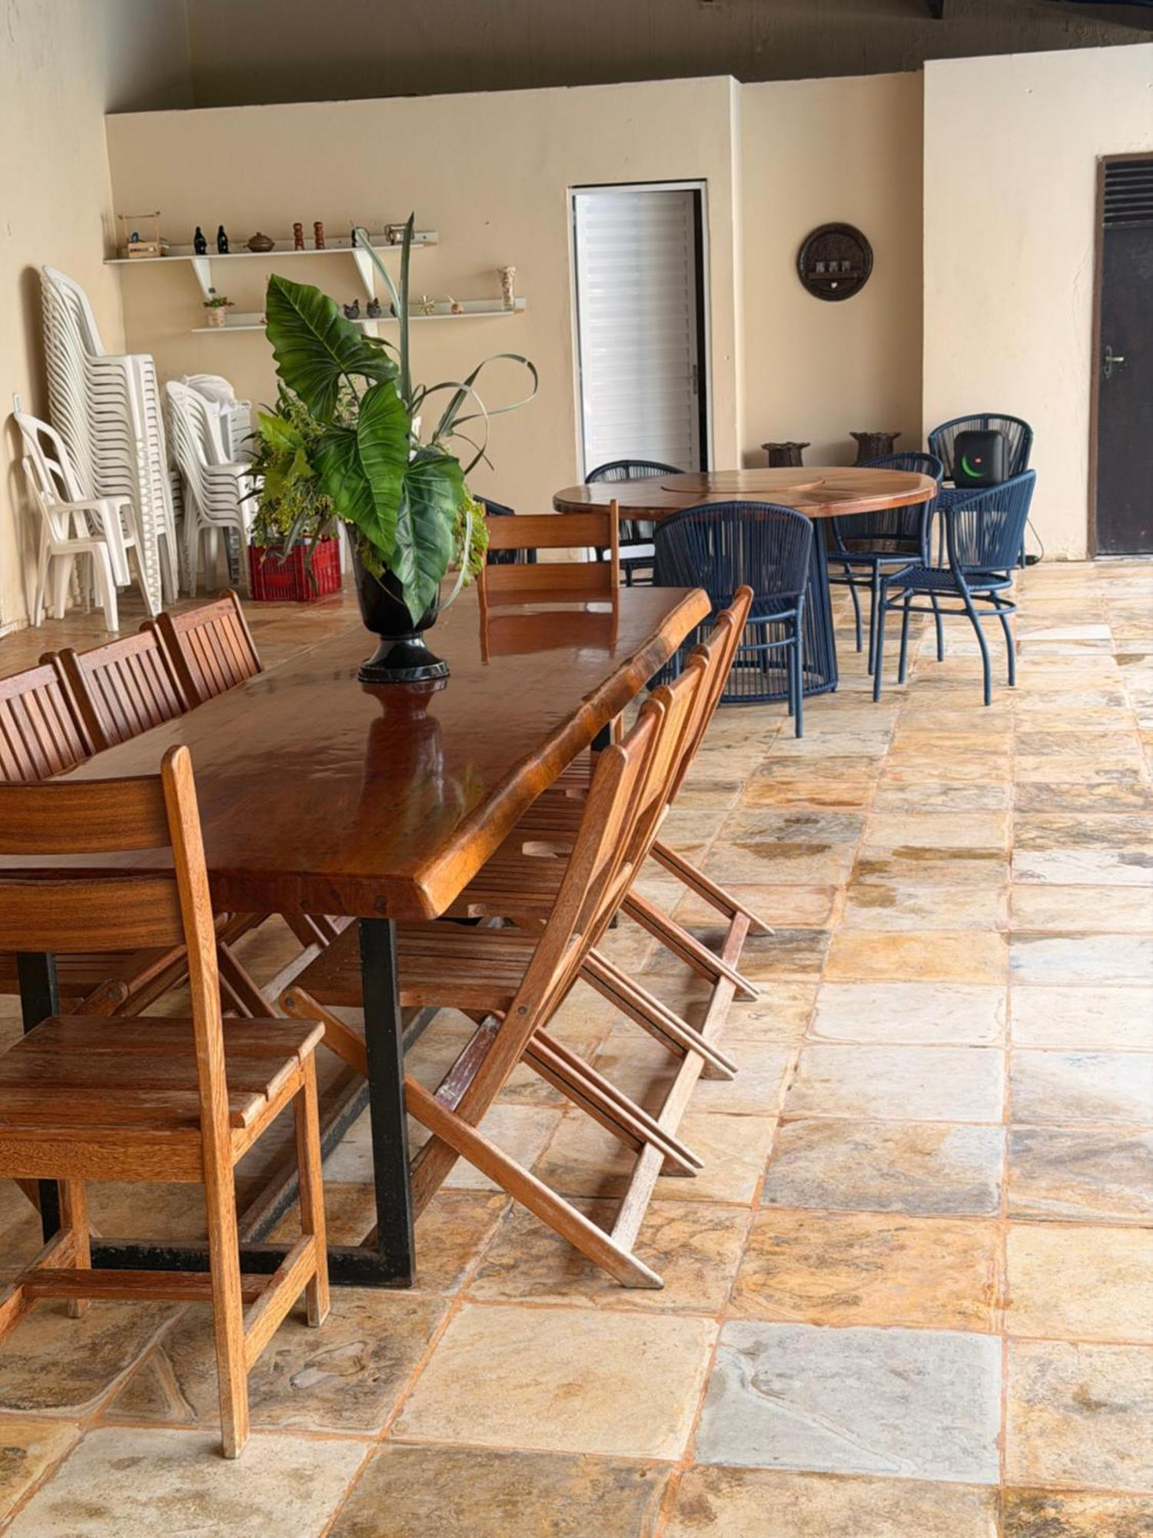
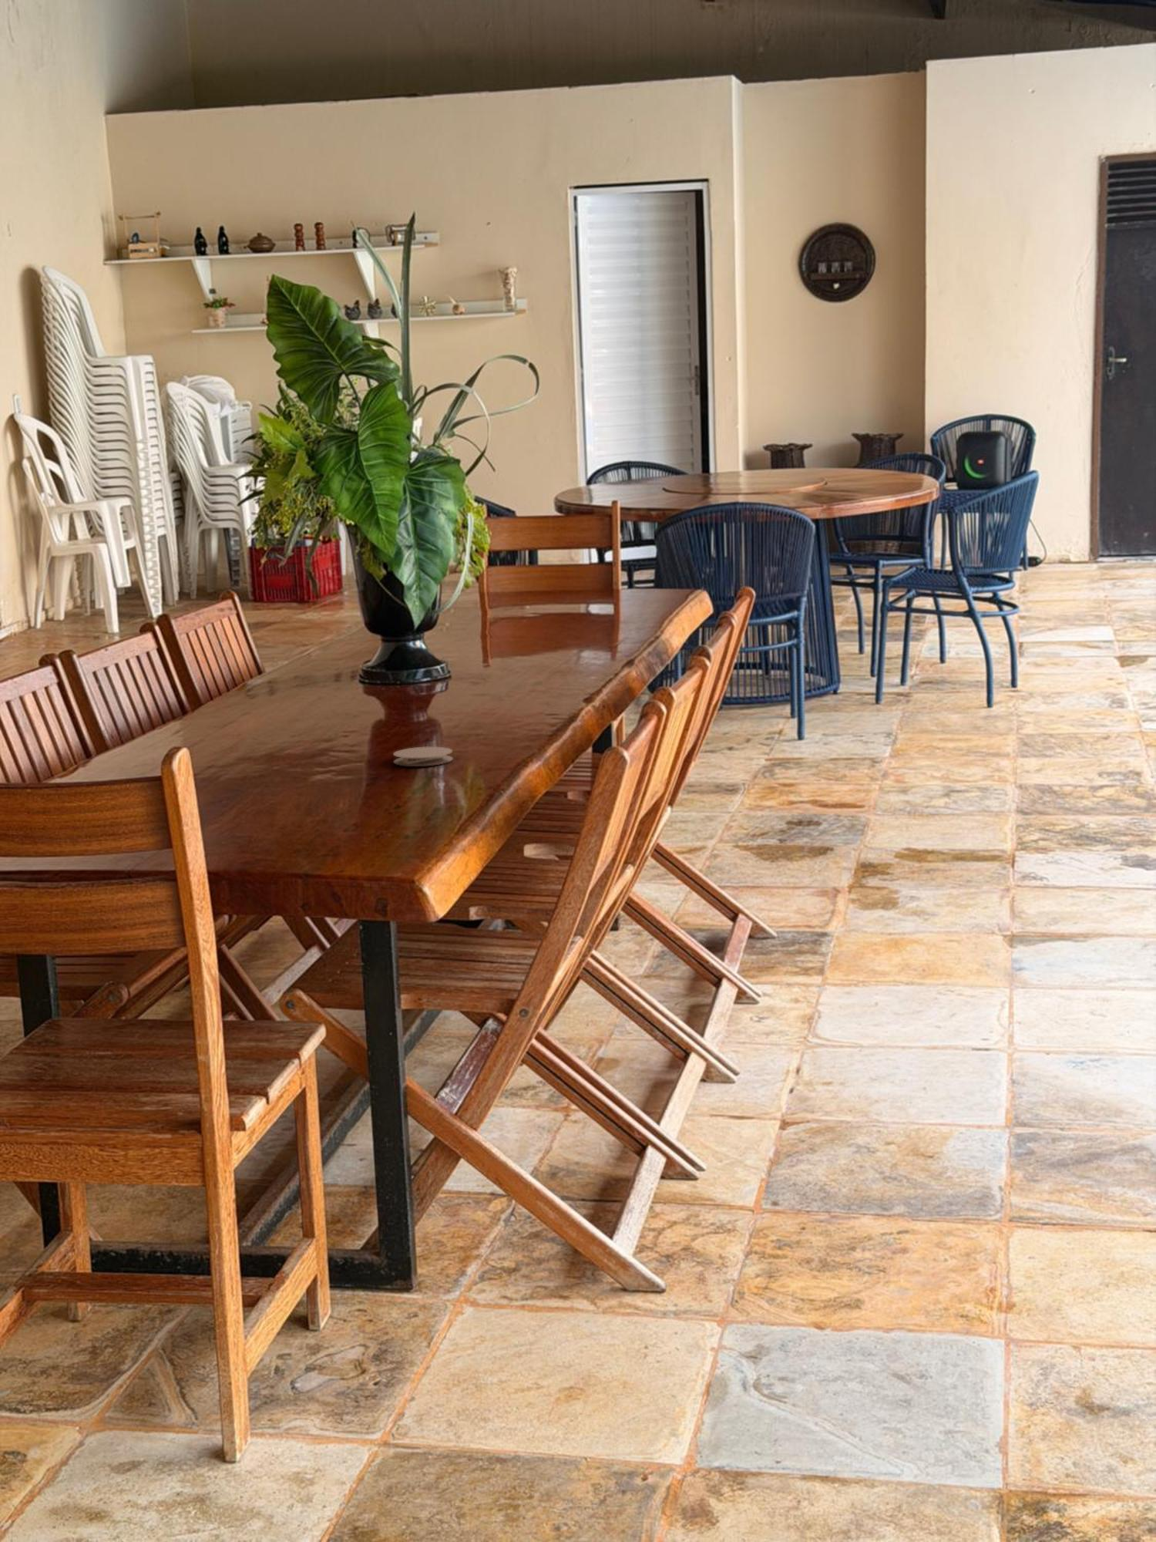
+ coaster (423, 755)
